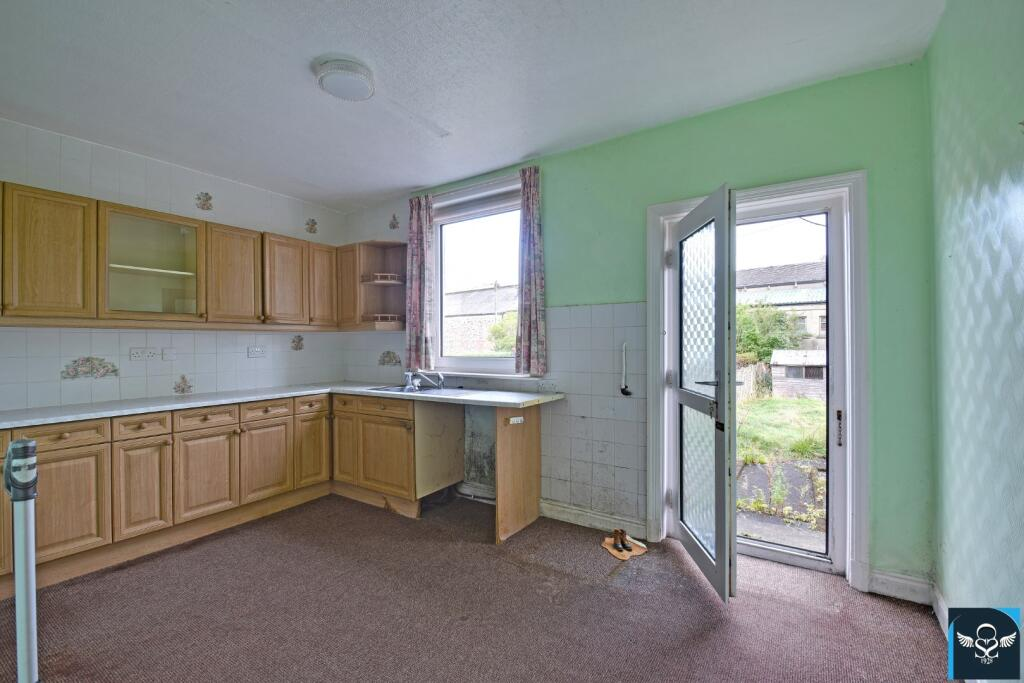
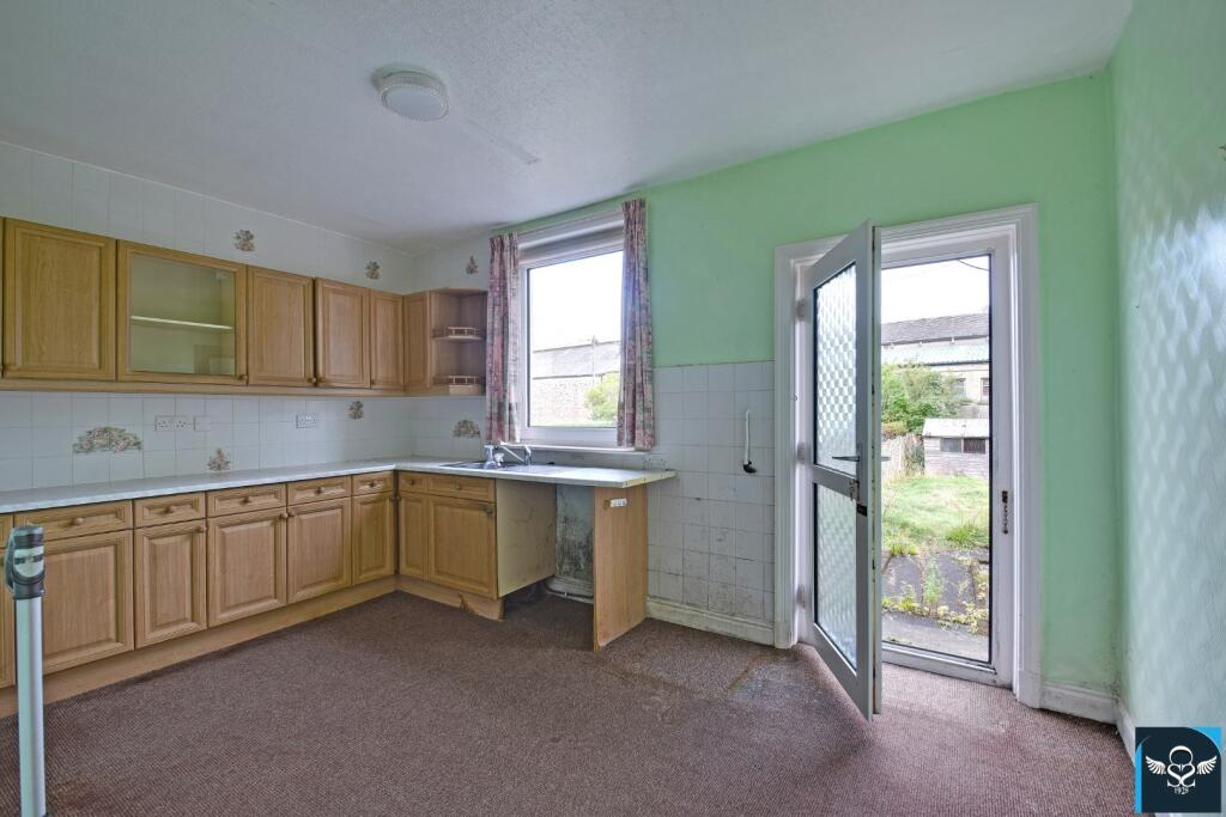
- boots (623, 539)
